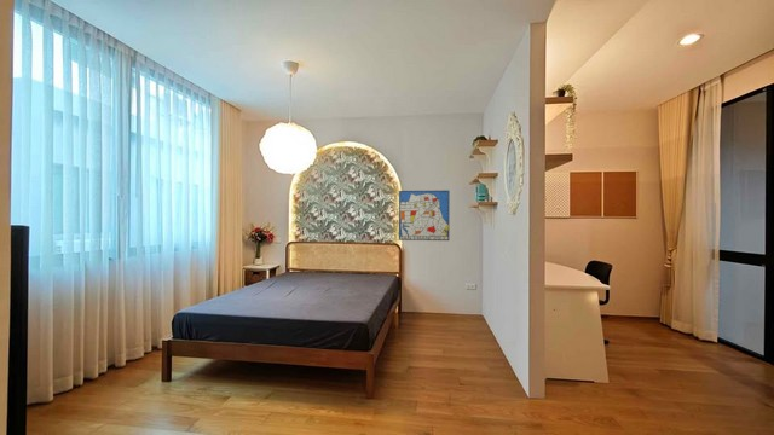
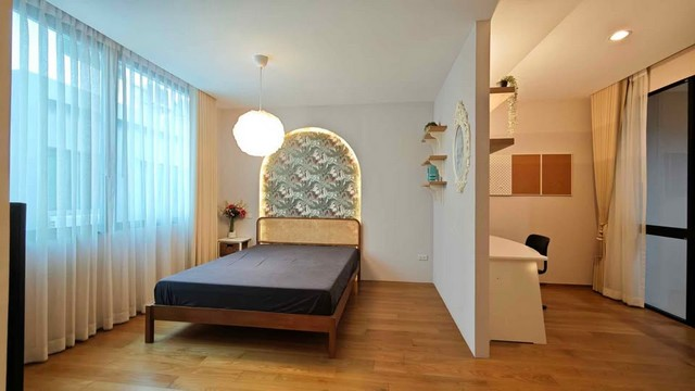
- wall art (423, 215)
